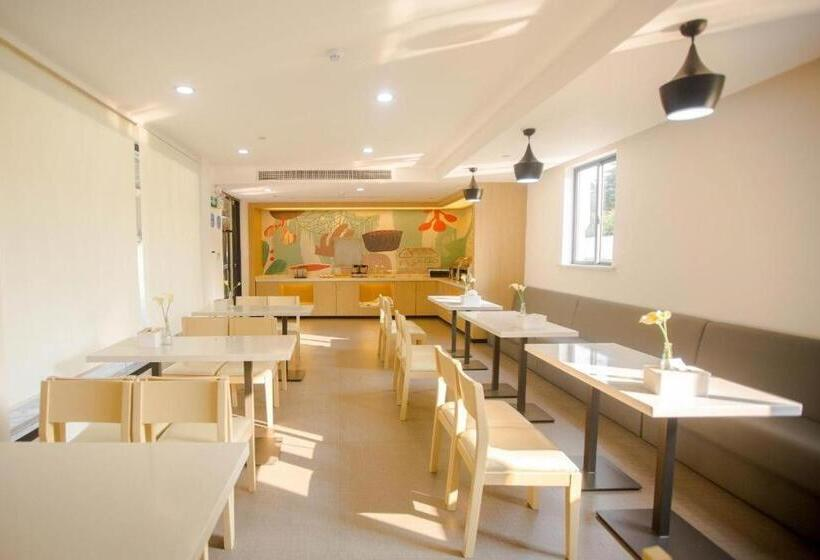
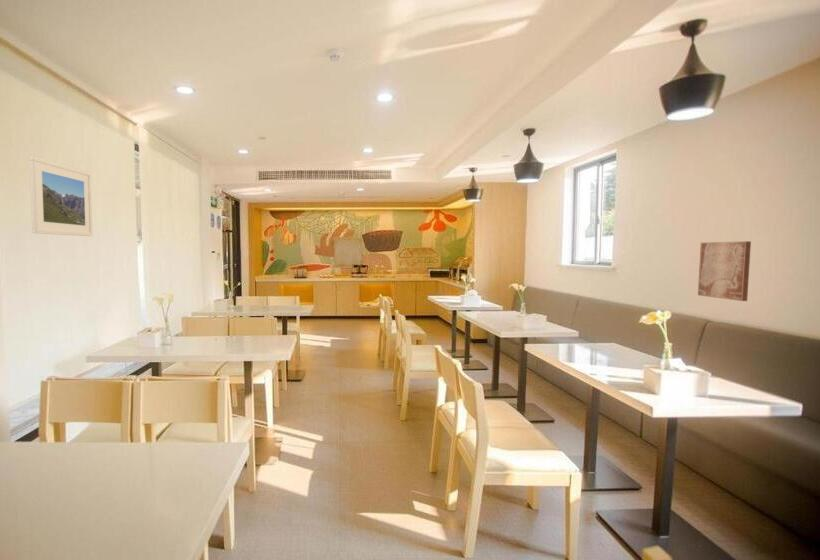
+ wall art (722, 270)
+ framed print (64, 200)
